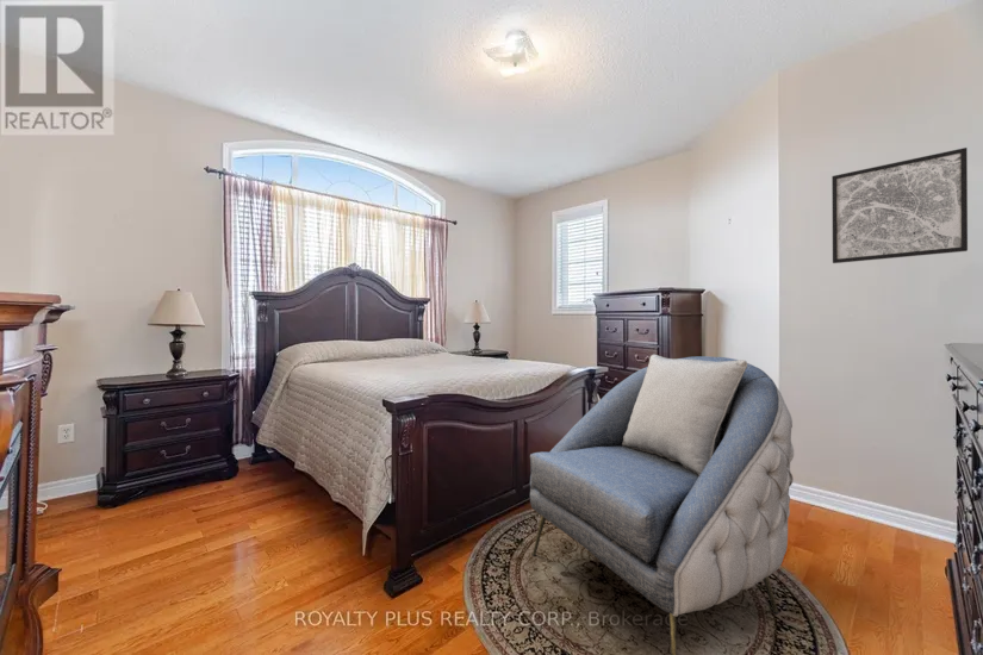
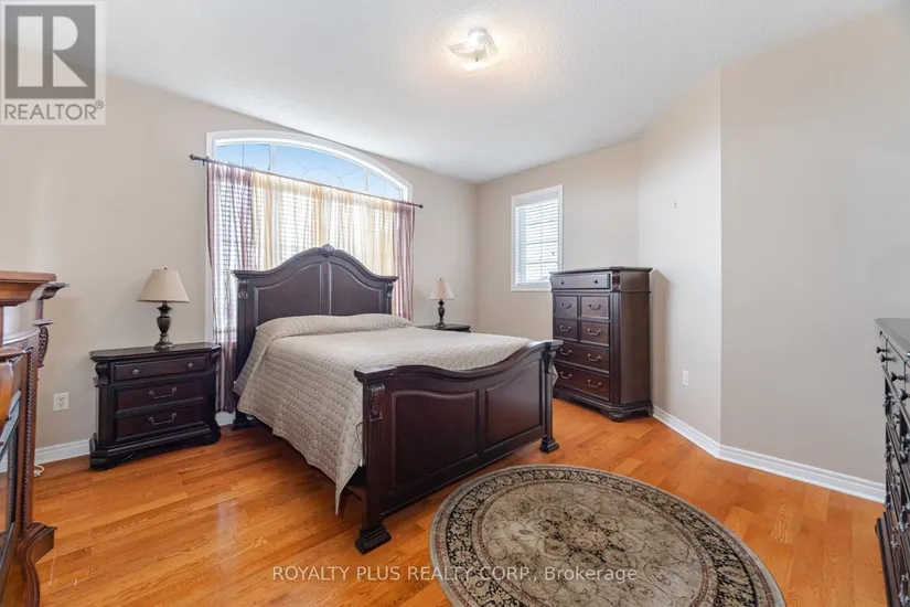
- wall art (894, 210)
- armchair (658, 468)
